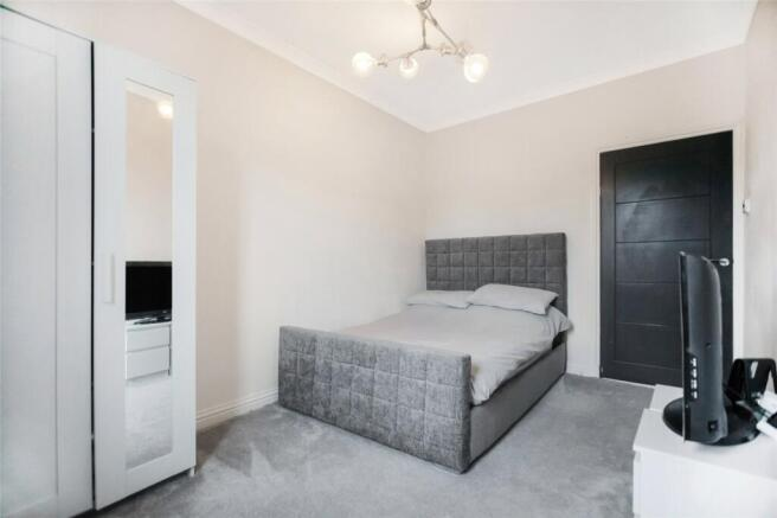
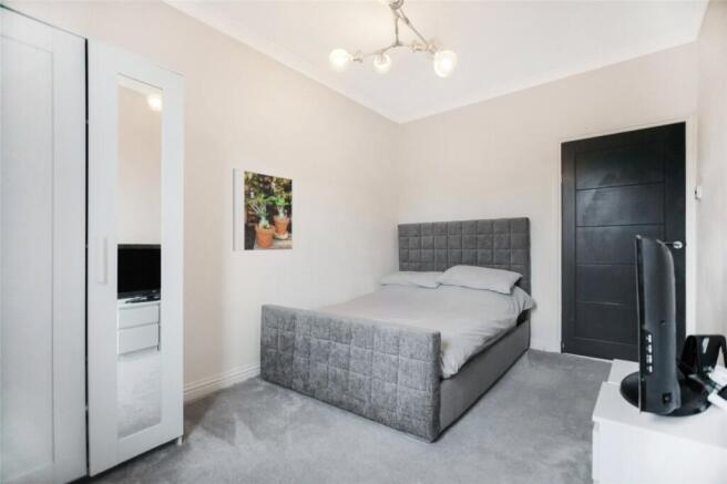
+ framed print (268, 213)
